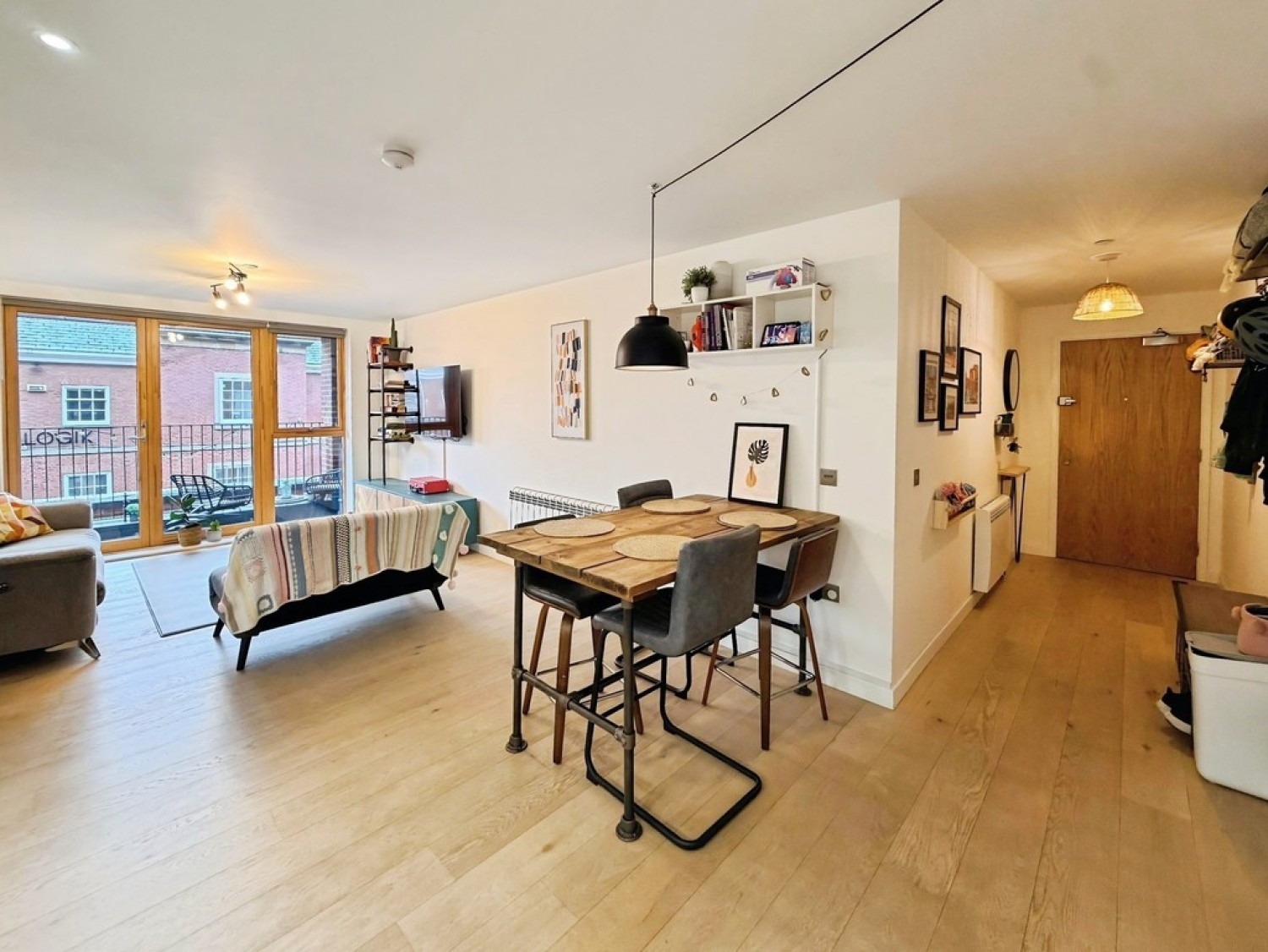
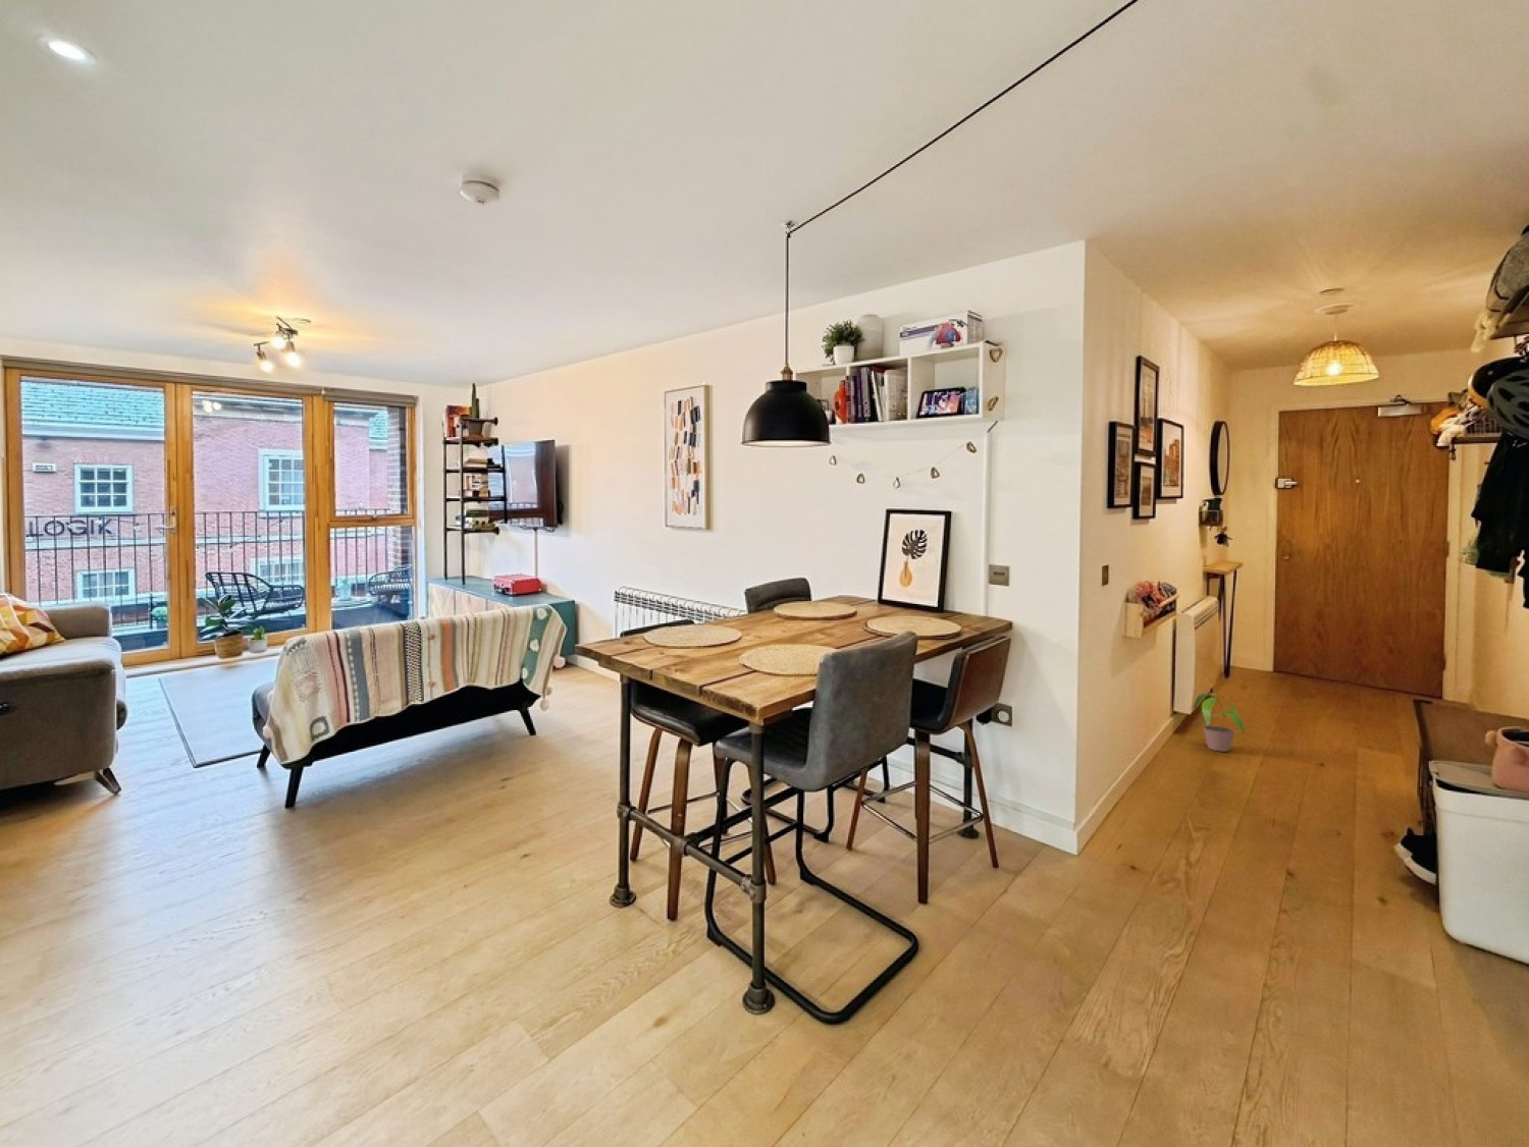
+ potted plant (1222, 724)
